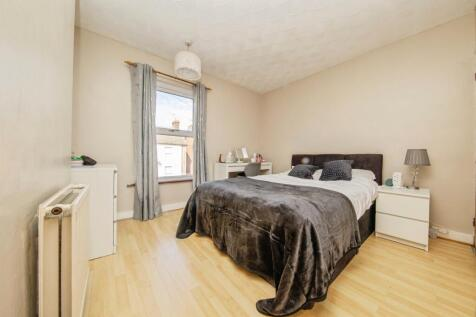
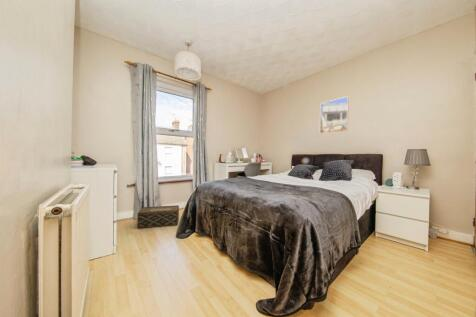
+ woven basket (159, 215)
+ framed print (333, 116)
